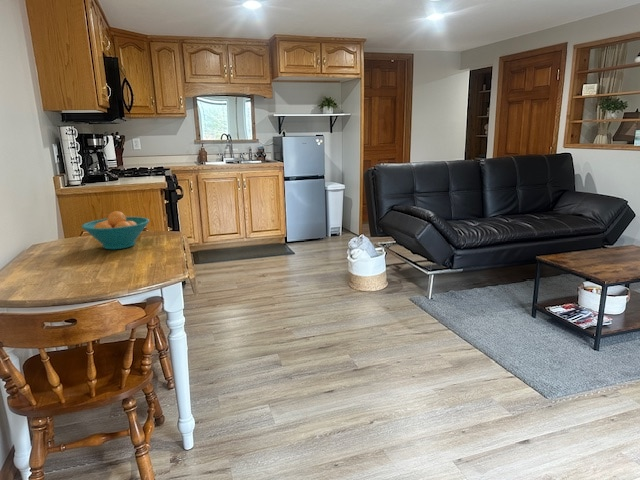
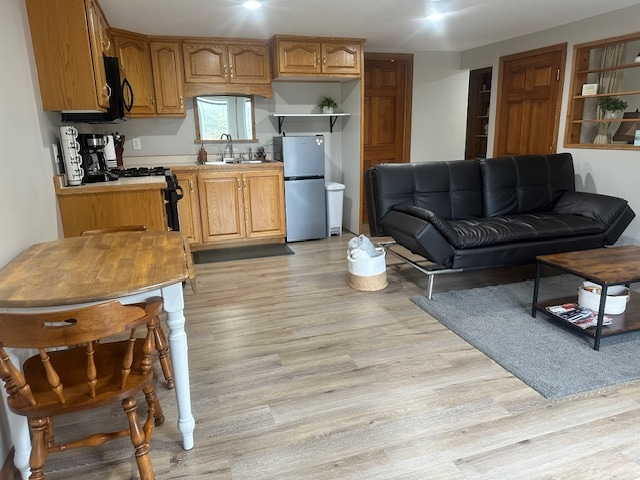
- fruit bowl (117, 229)
